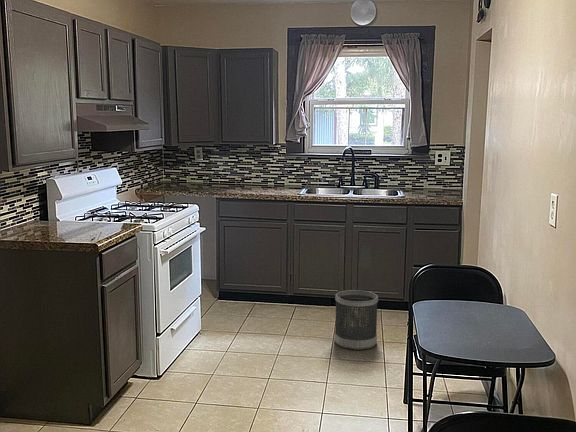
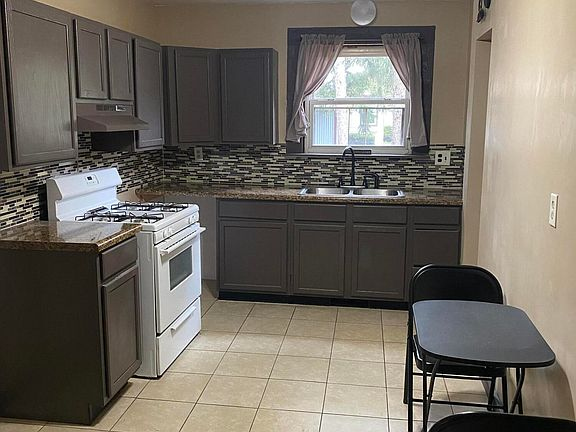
- wastebasket (356, 319)
